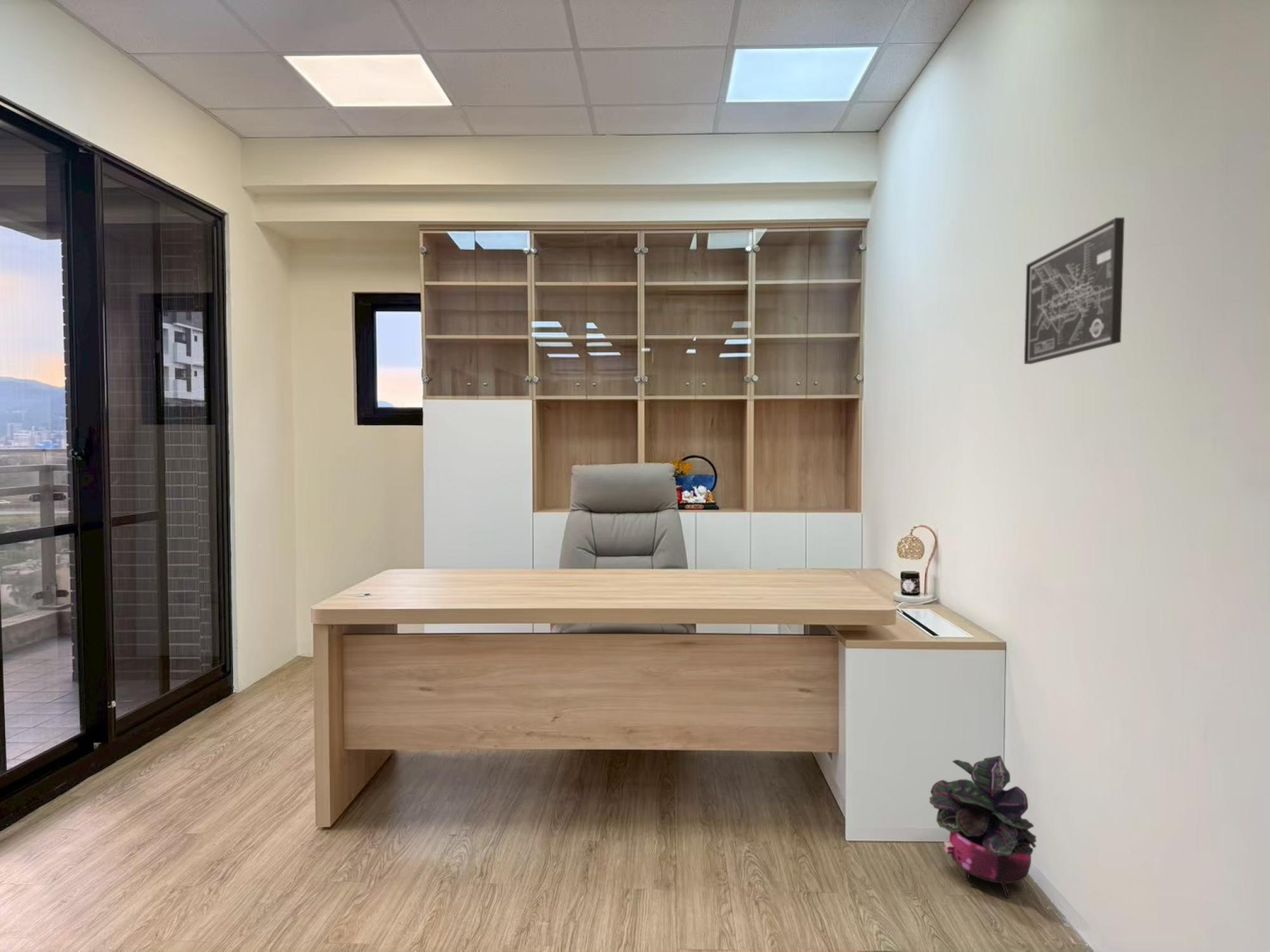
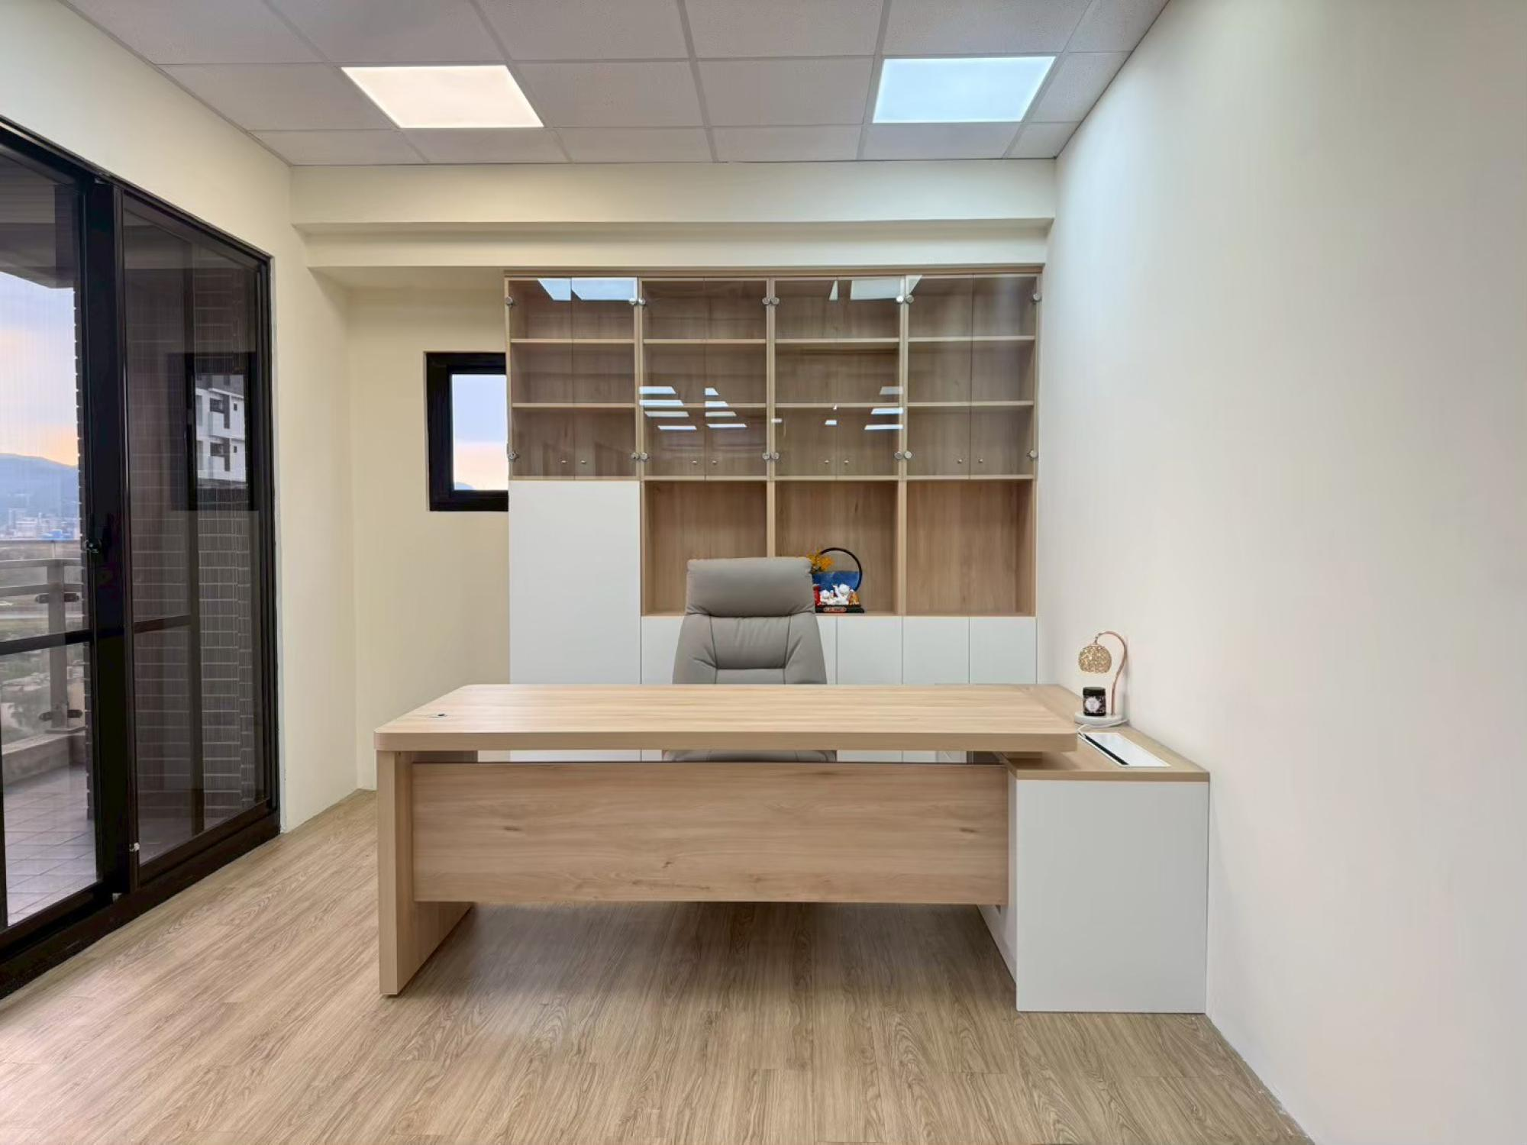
- potted plant (986, 819)
- wall art (1068, 299)
